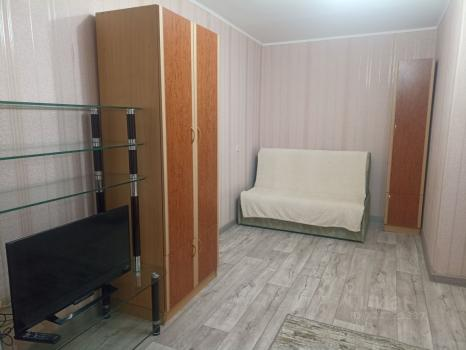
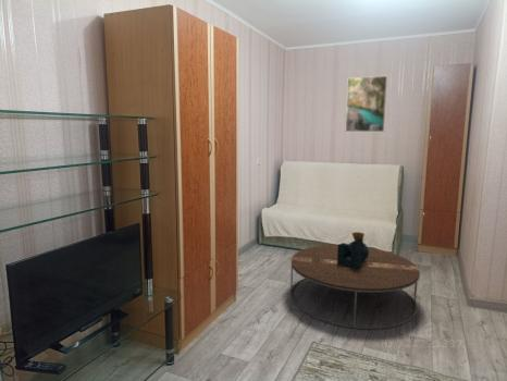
+ coffee table (351, 266)
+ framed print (366, 105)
